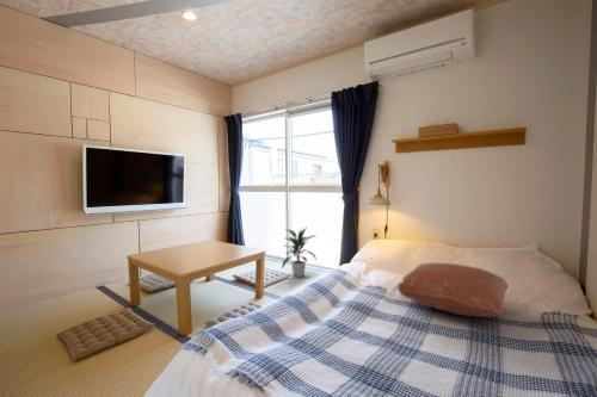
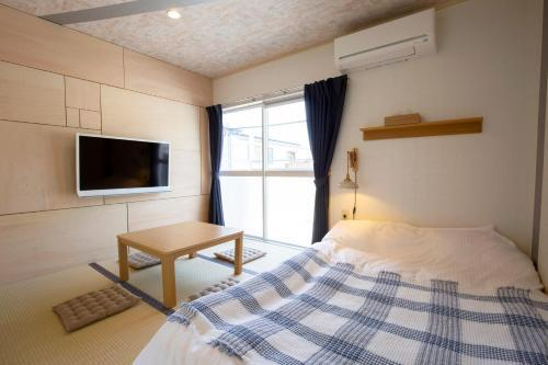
- indoor plant (296, 250)
- pillow (451, 286)
